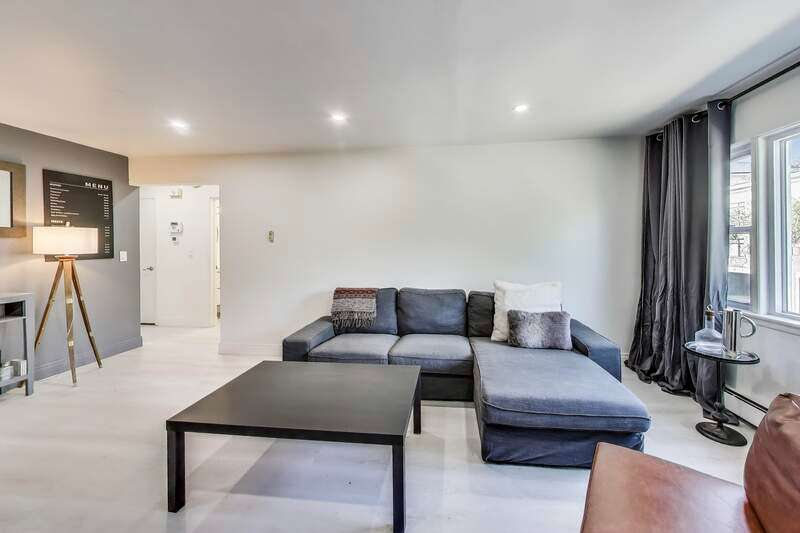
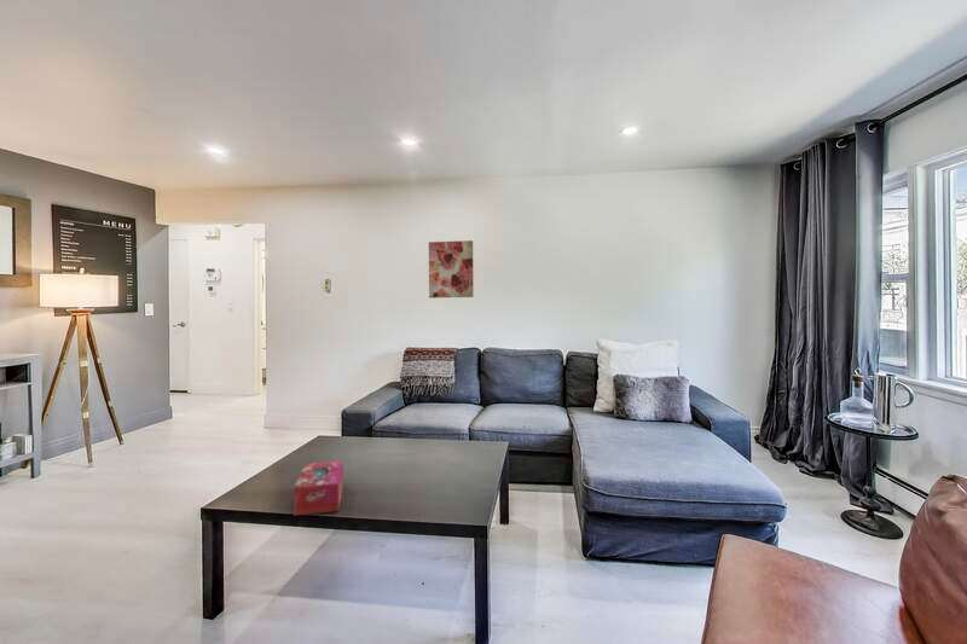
+ tissue box (320, 485)
+ wall art (451, 269)
